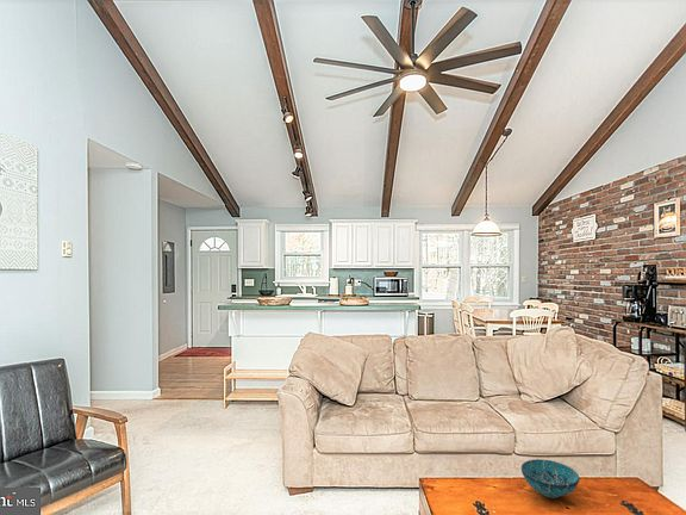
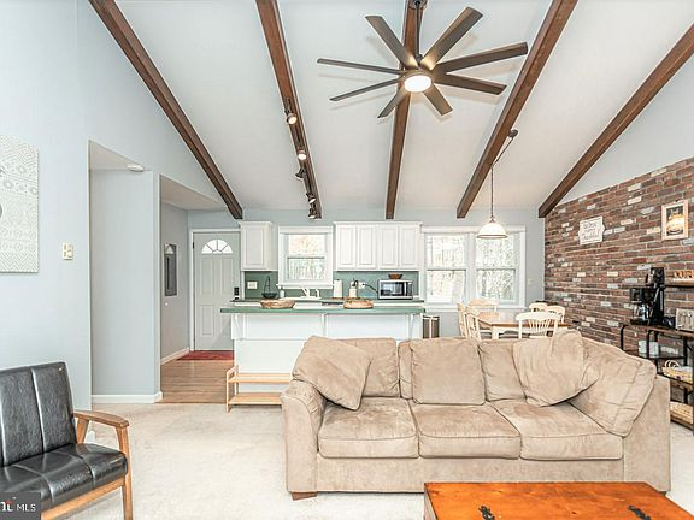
- bowl (549, 482)
